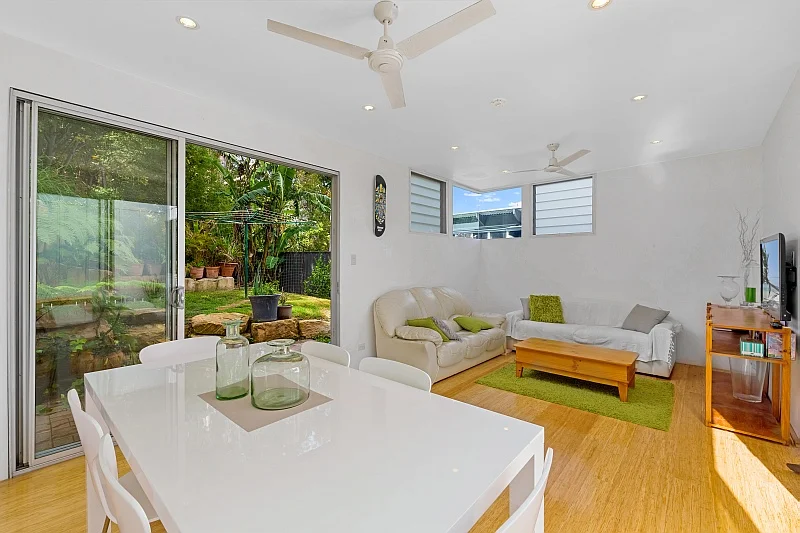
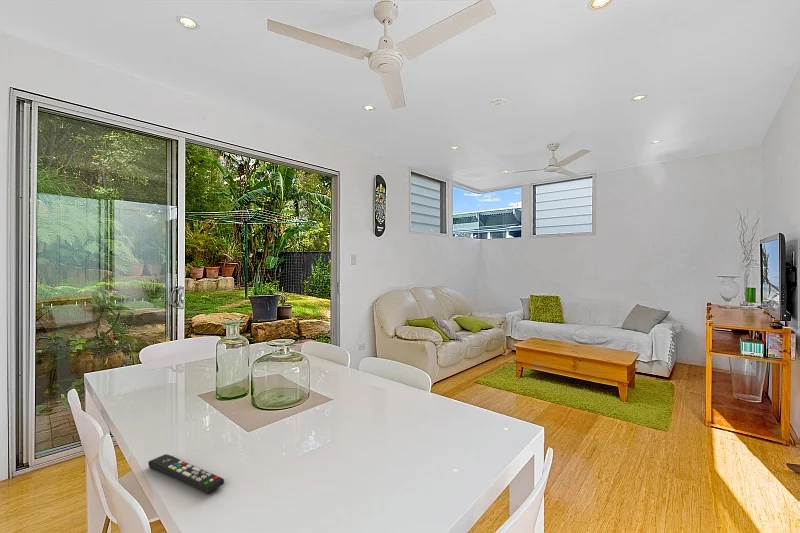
+ remote control (184, 472)
